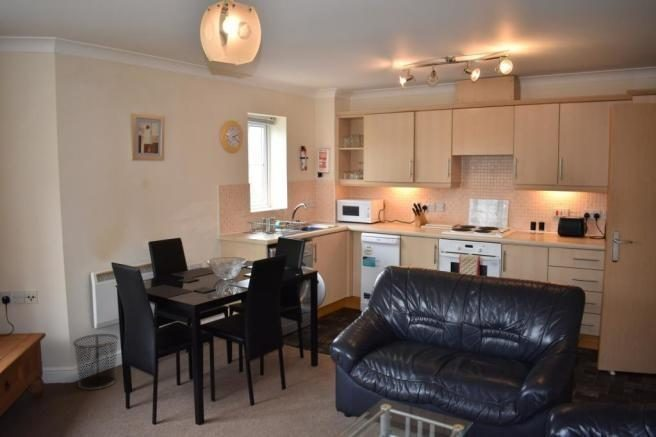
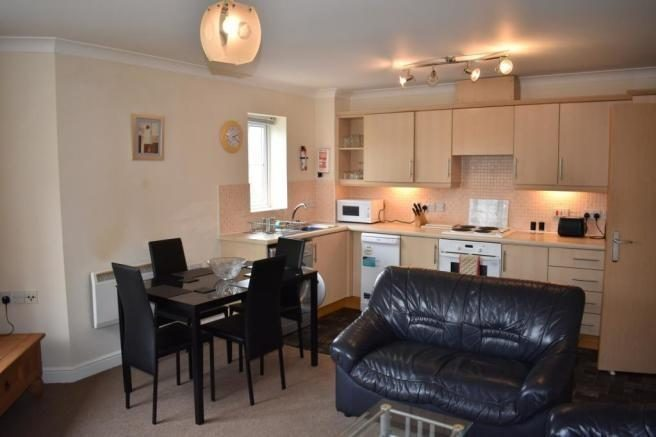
- trash can (96, 361)
